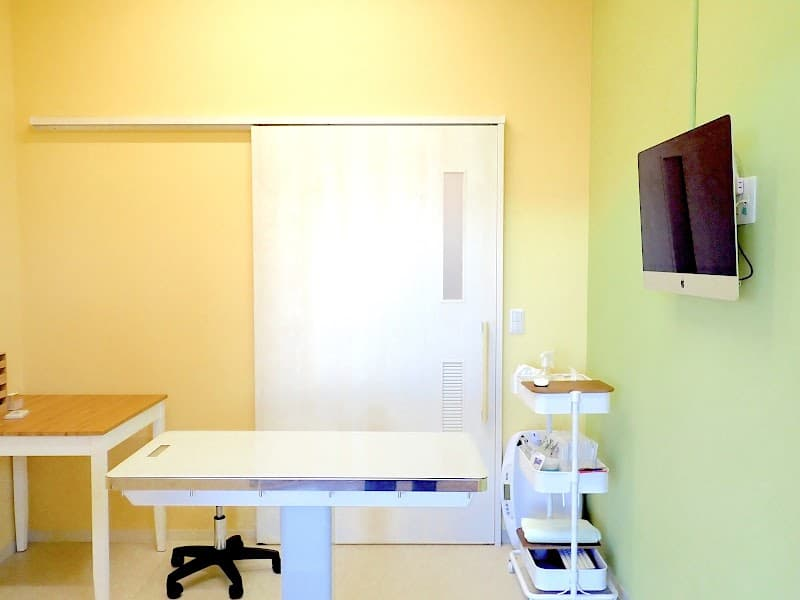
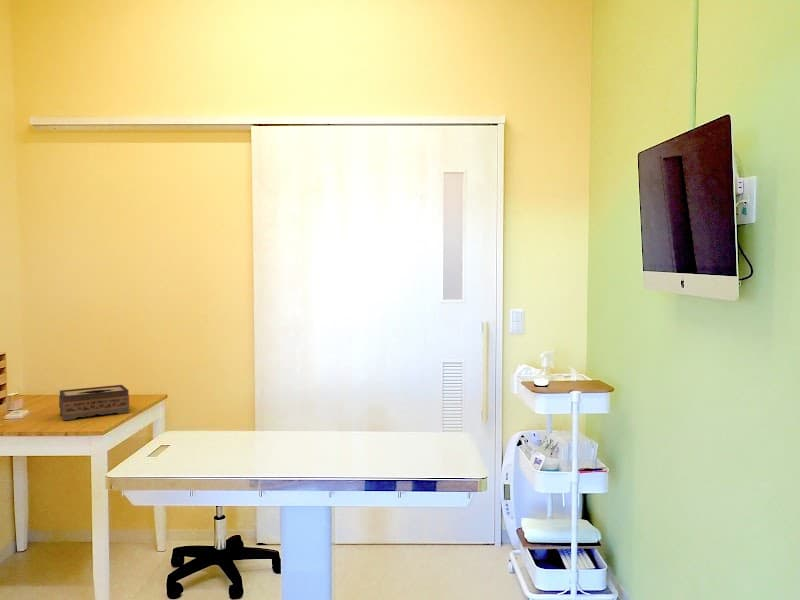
+ tissue box (94, 401)
